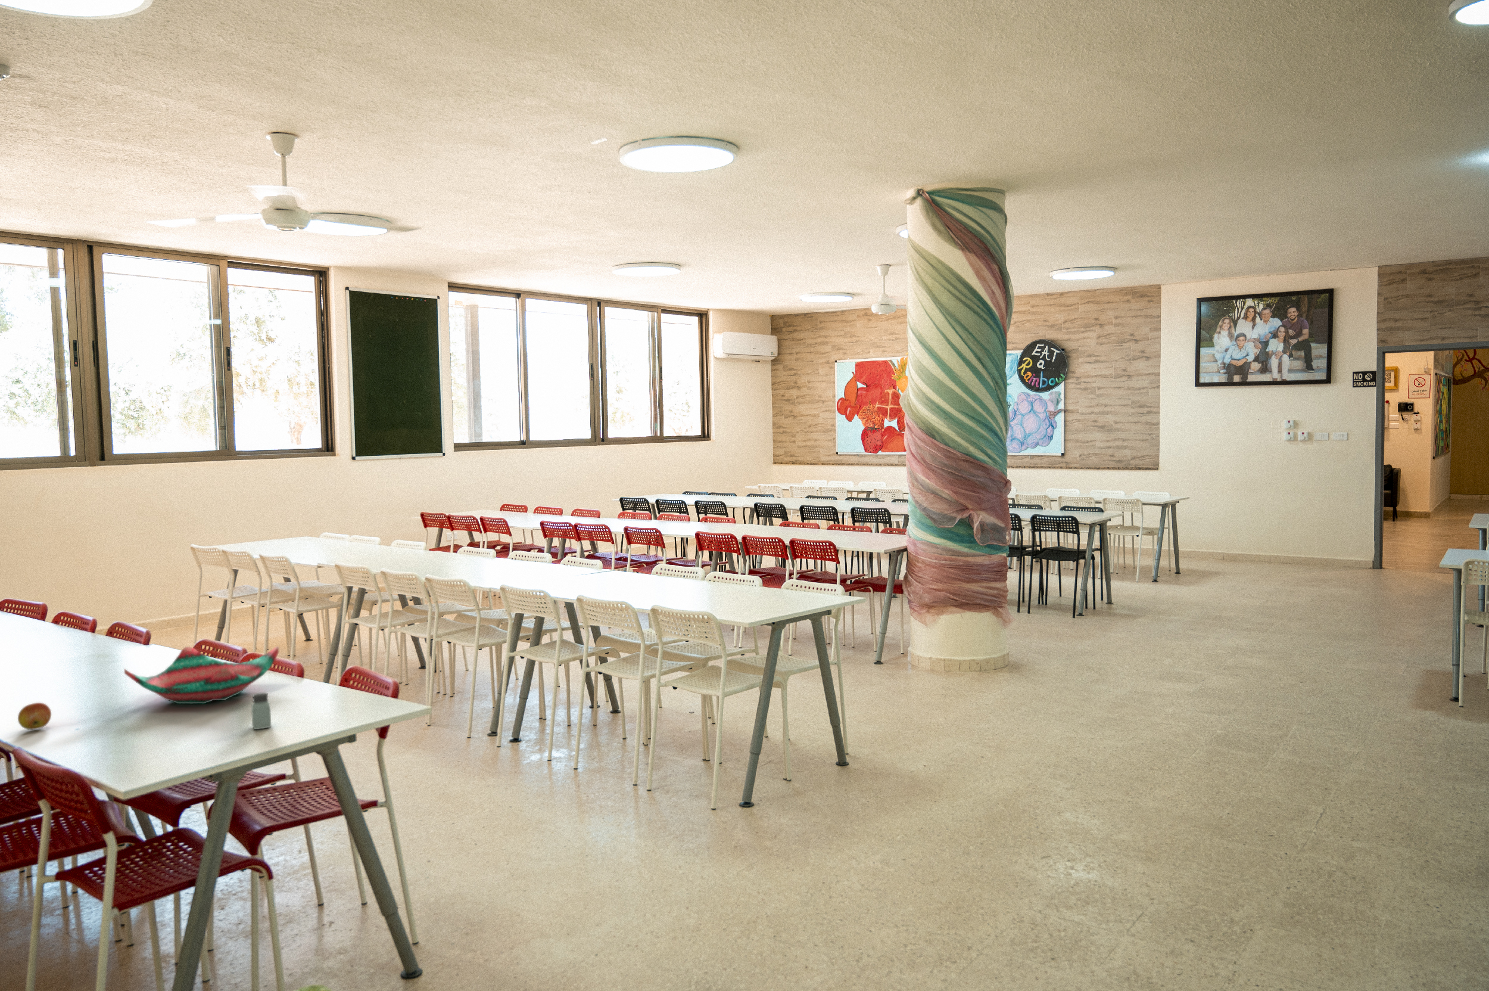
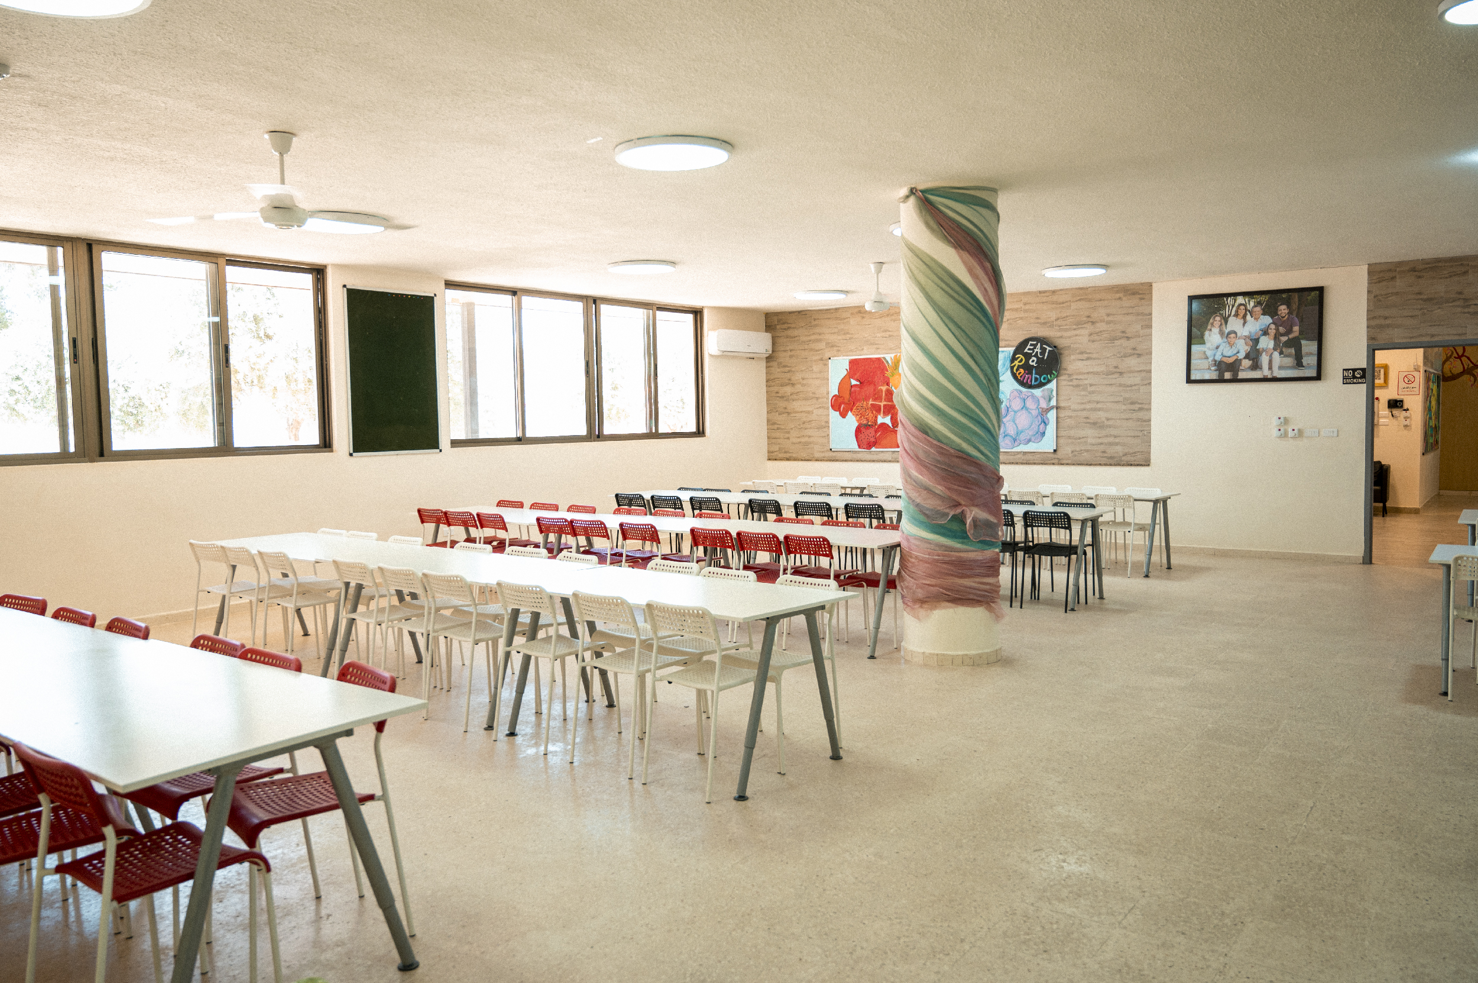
- saltshaker (261, 710)
- decorative bowl (206, 677)
- apple (34, 716)
